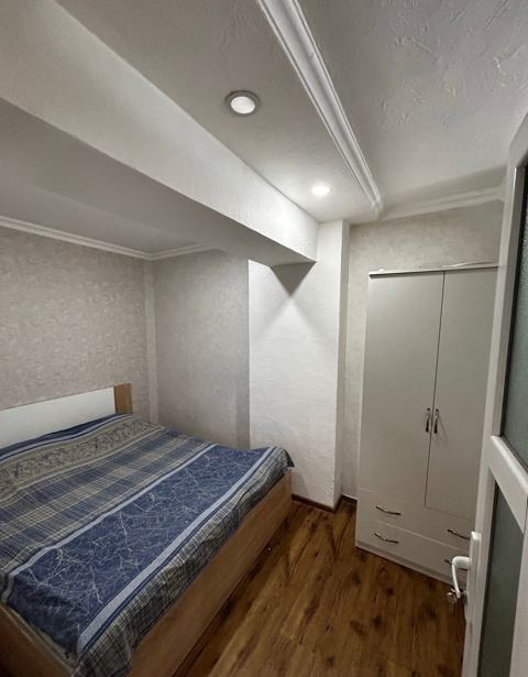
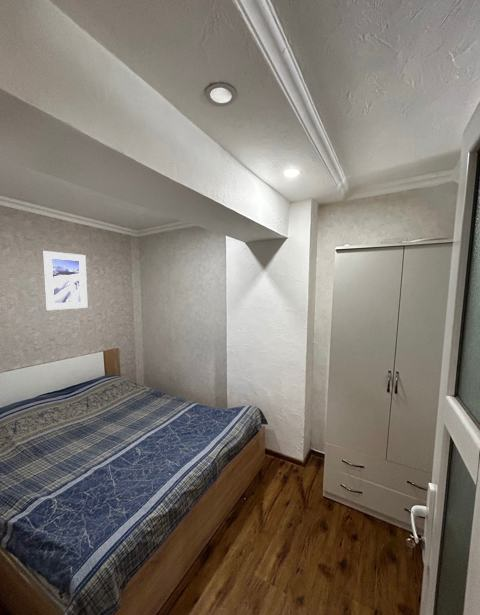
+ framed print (66, 281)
